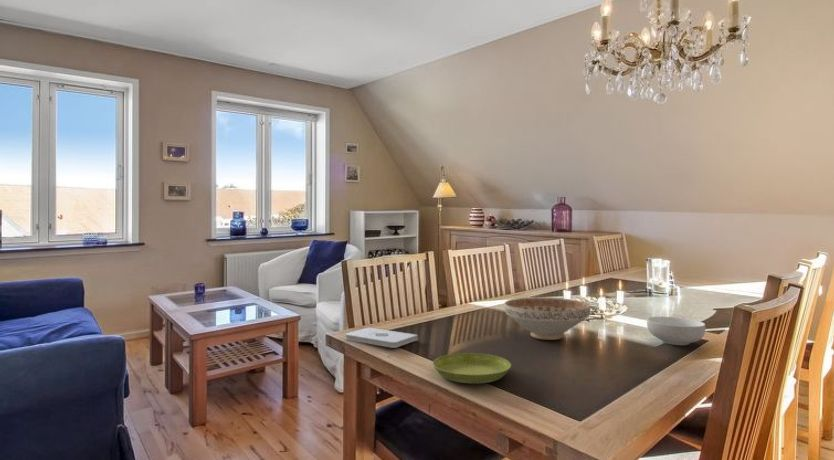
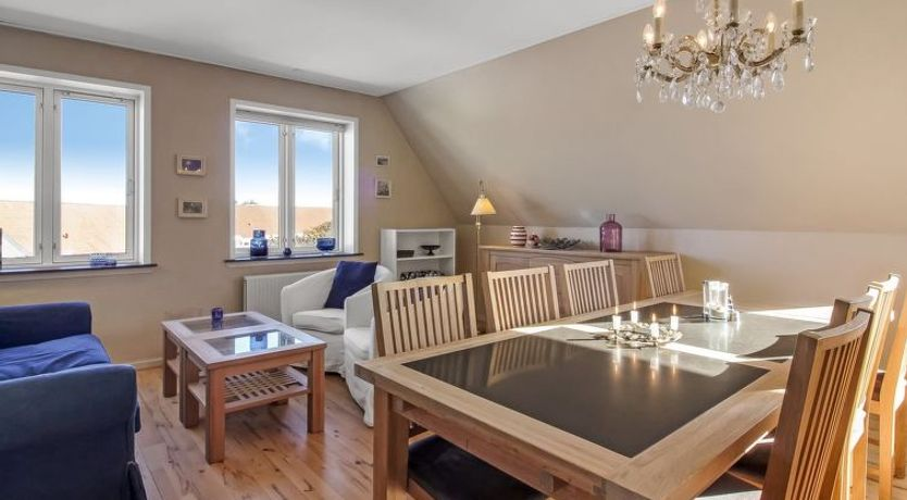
- cereal bowl (675, 331)
- decorative bowl (546, 319)
- notepad (380, 337)
- saucer (471, 368)
